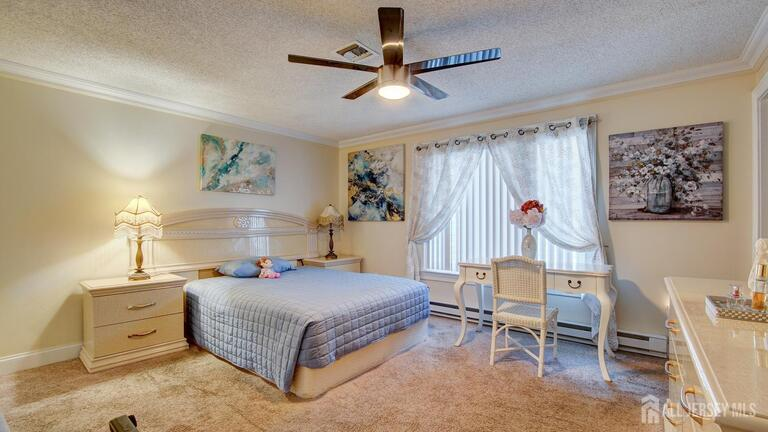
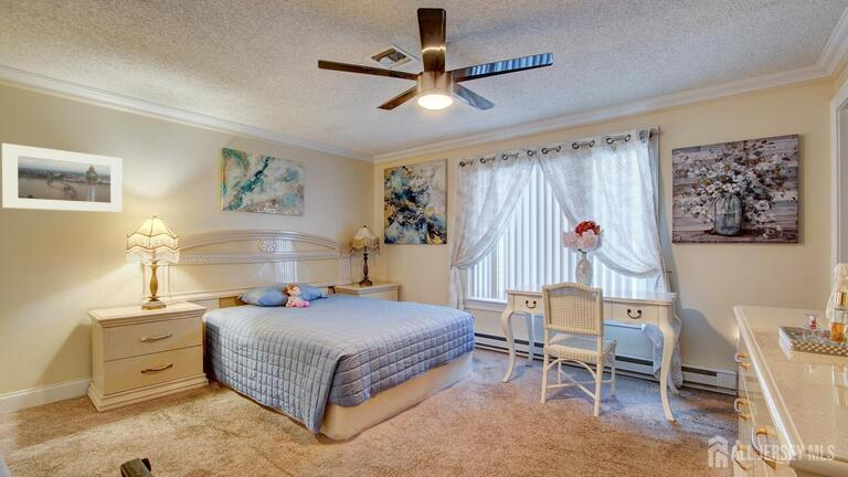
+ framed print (67, 180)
